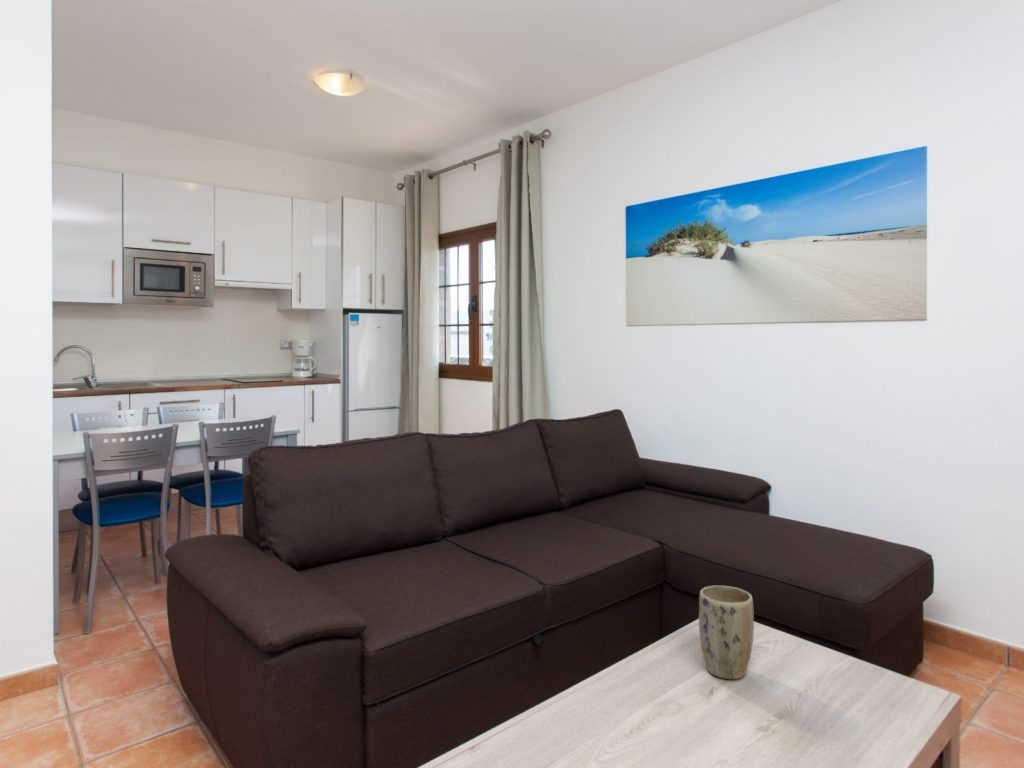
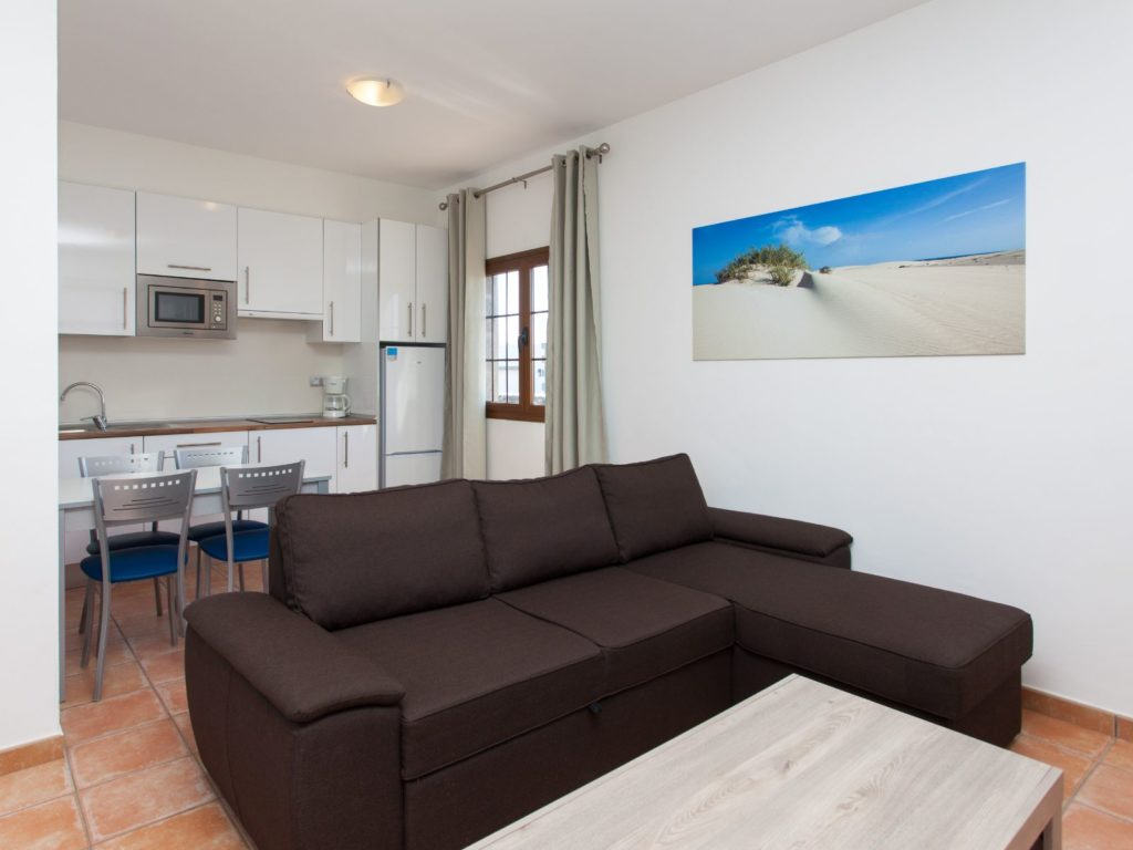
- plant pot (725, 632)
